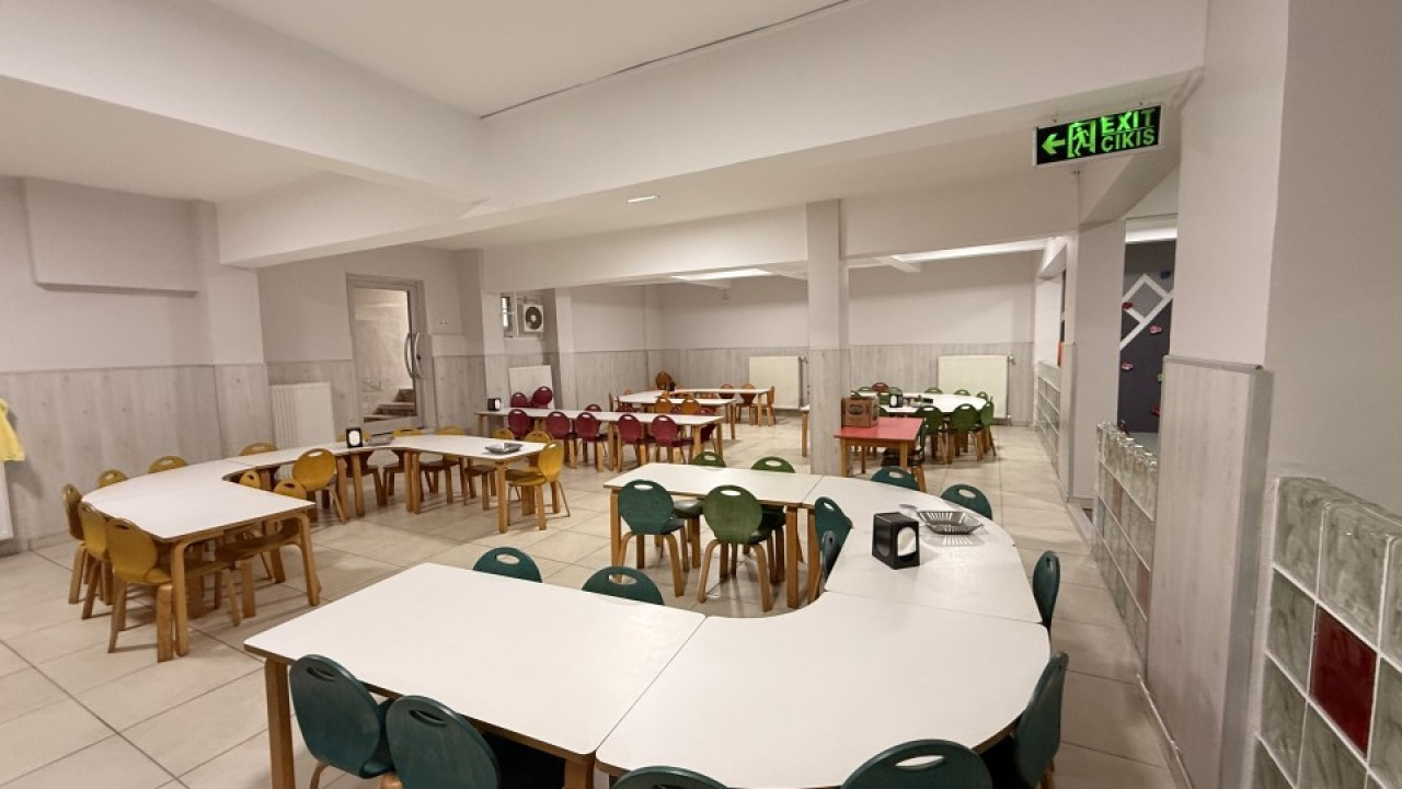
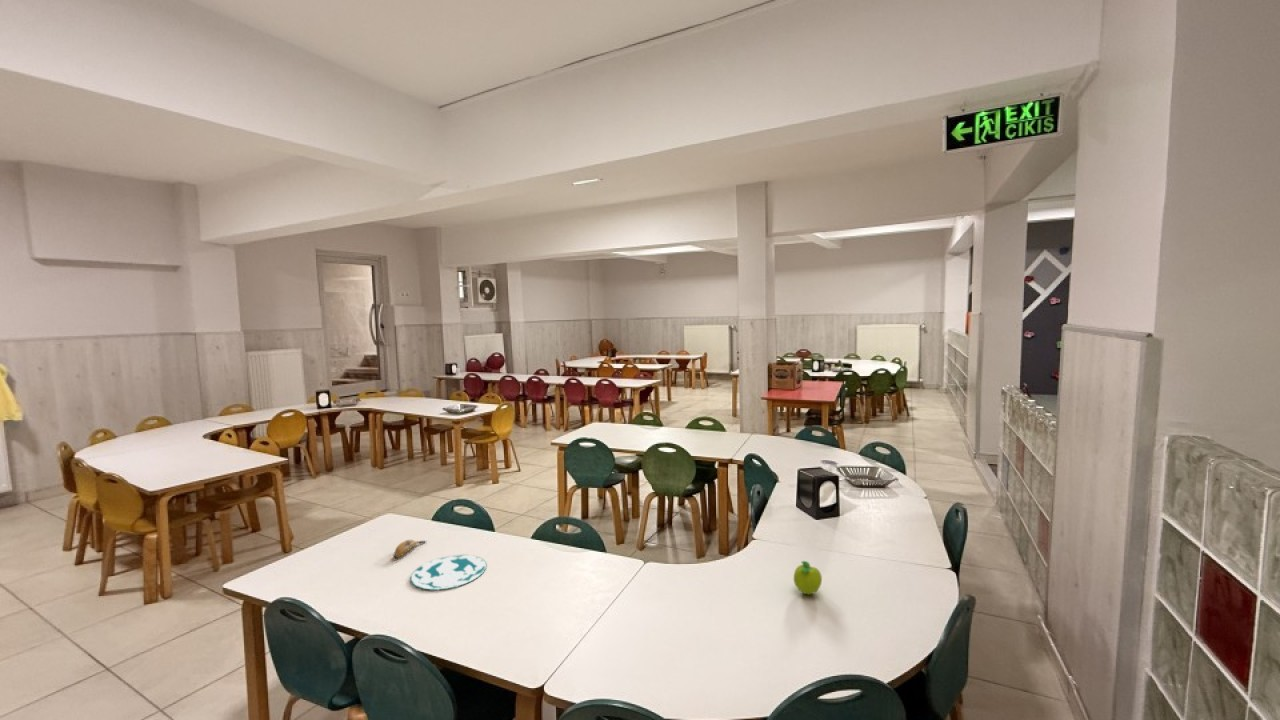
+ fruit (807, 578)
+ banana (407, 546)
+ plate (449, 568)
